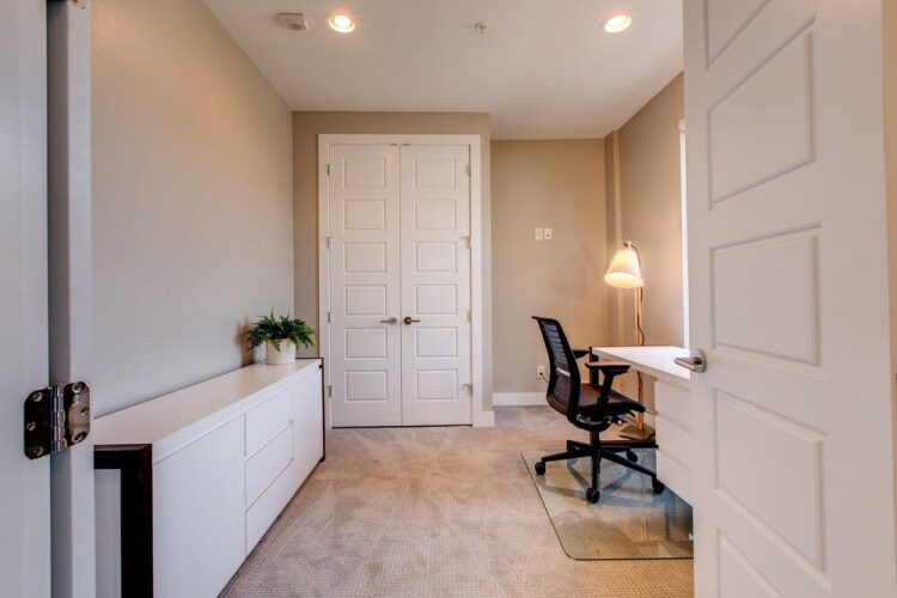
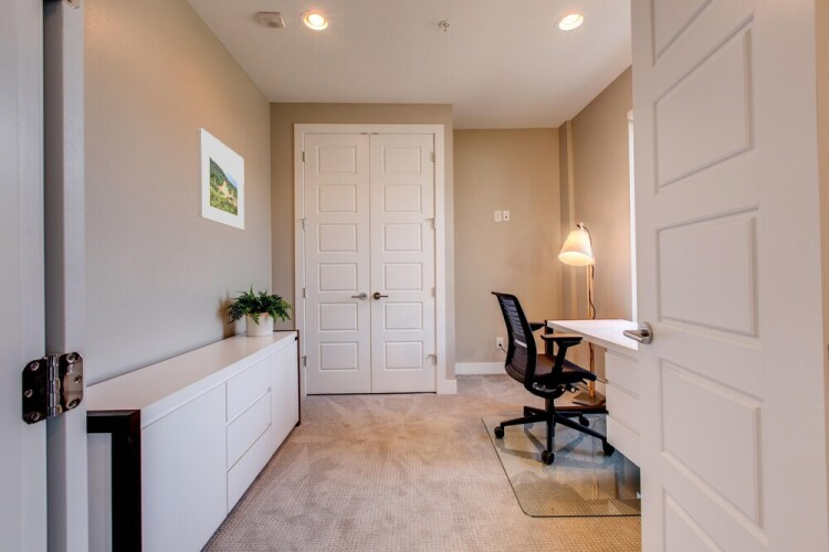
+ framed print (223, 184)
